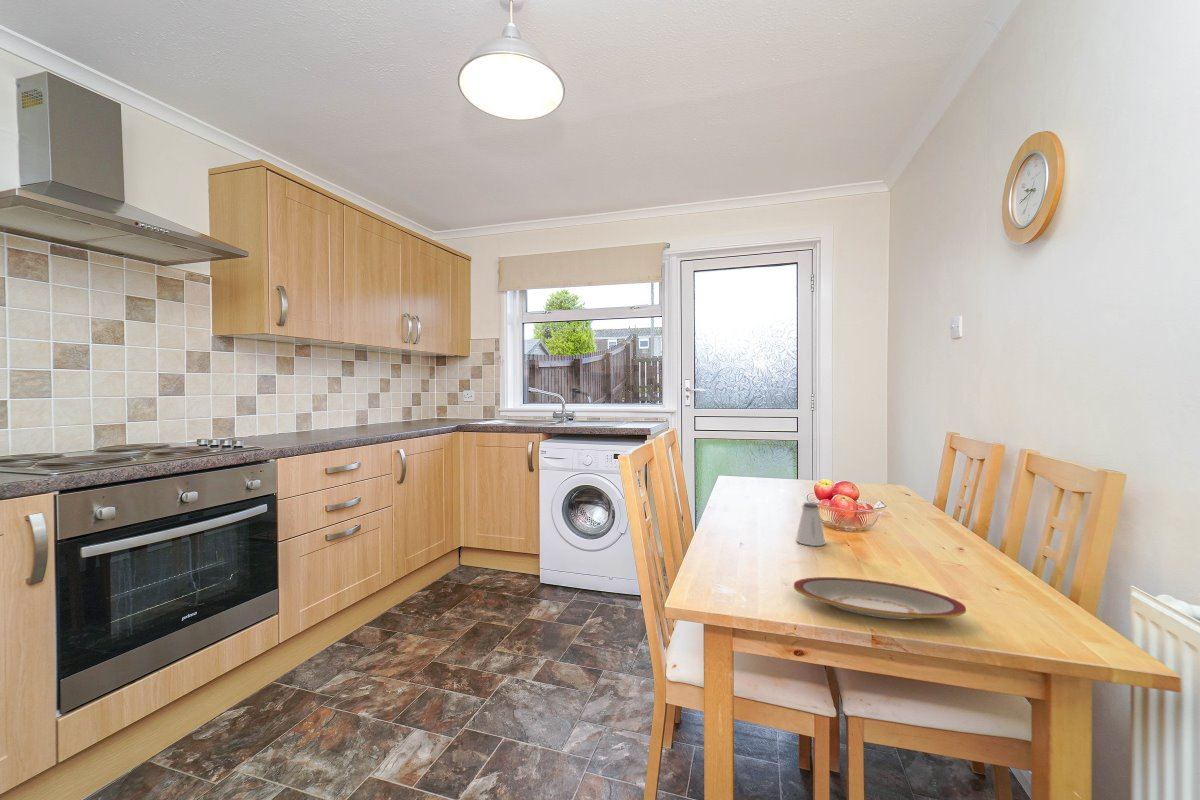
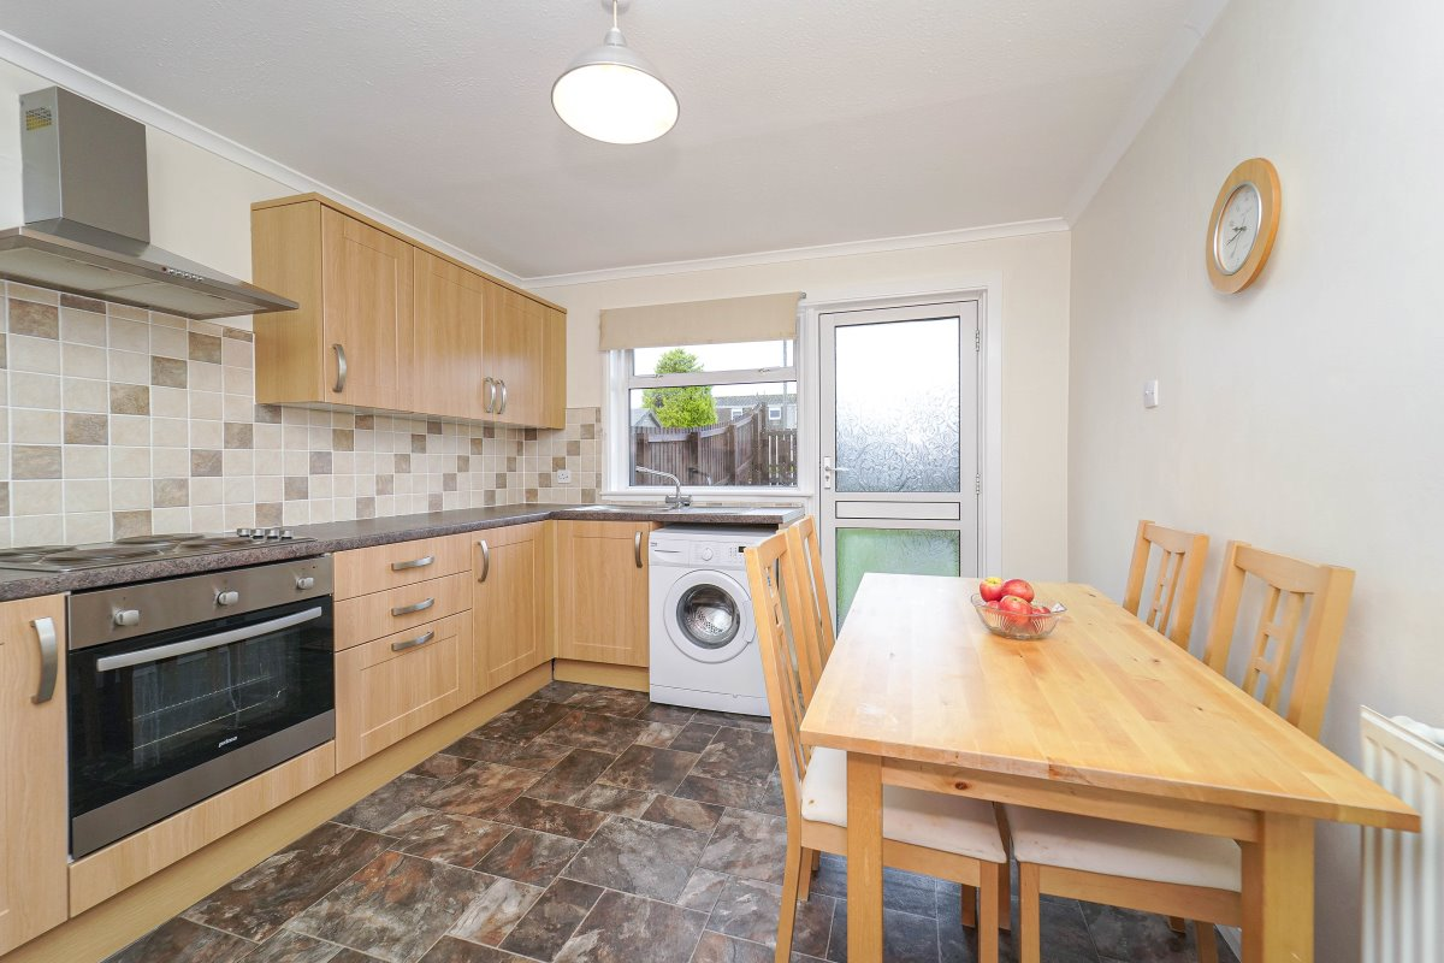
- plate (874, 601)
- saltshaker (810, 522)
